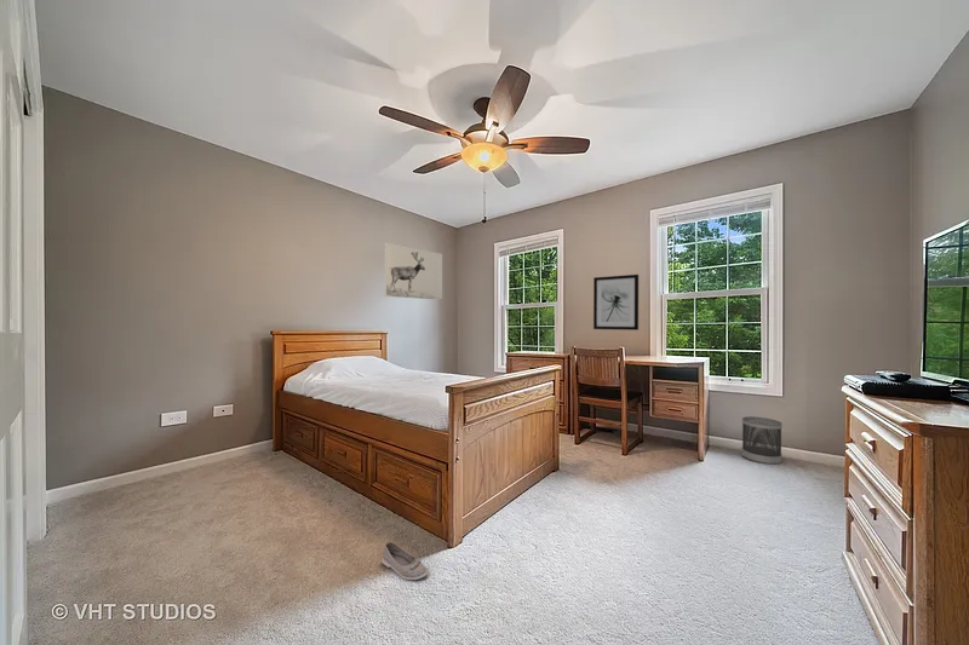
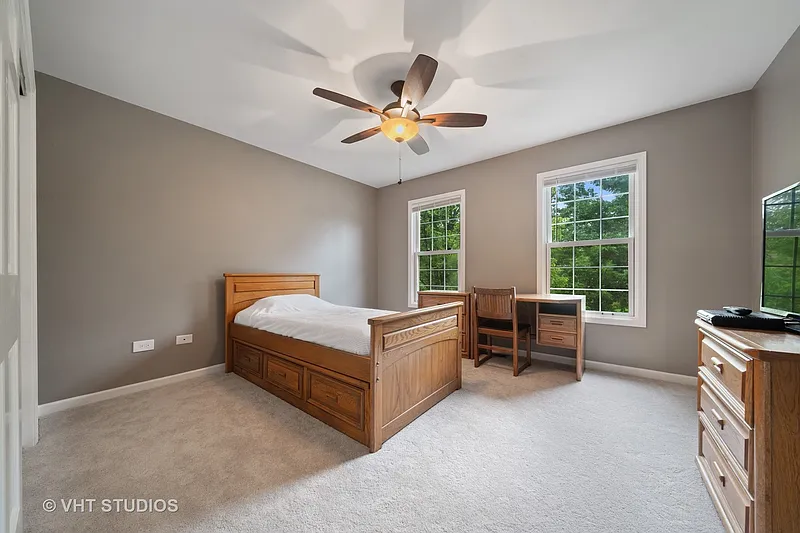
- wastebasket (761, 439)
- wall art (615, 303)
- wall art (415, 273)
- shoe (403, 559)
